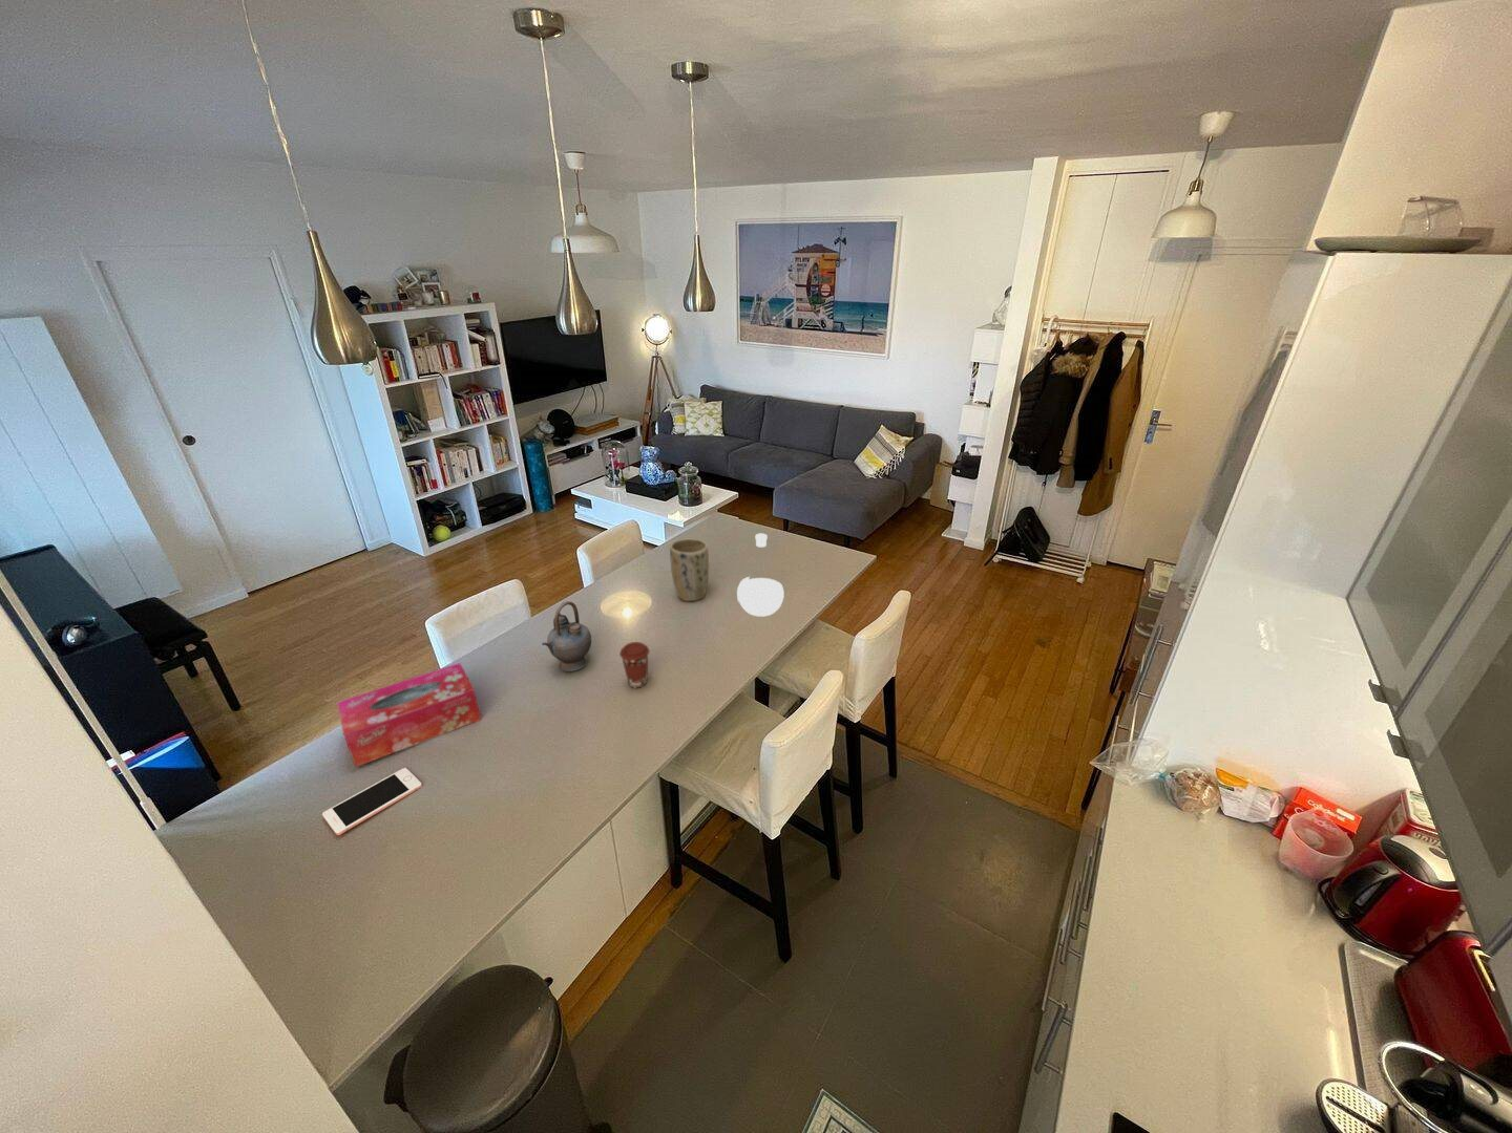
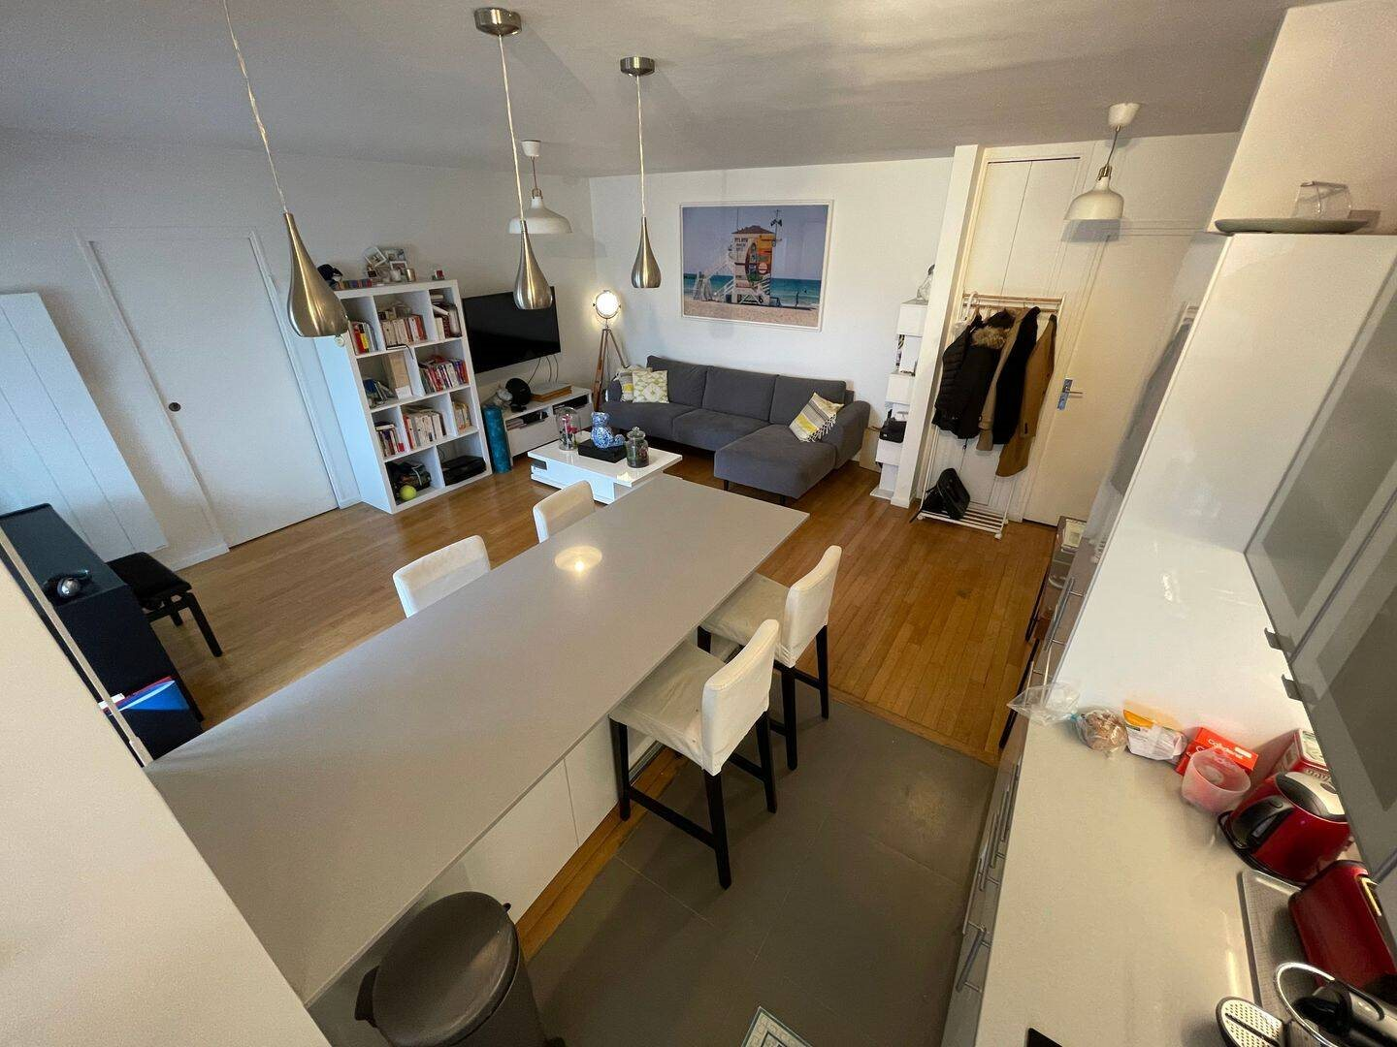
- tissue box (412, 711)
- round bottom flask (761, 578)
- cell phone (373, 800)
- teapot (564, 636)
- plant pot (689, 571)
- coffee cup (636, 665)
